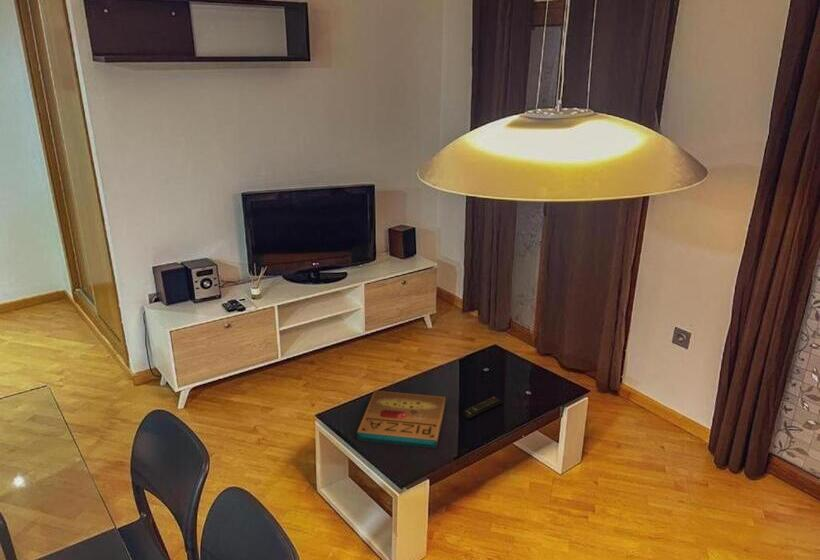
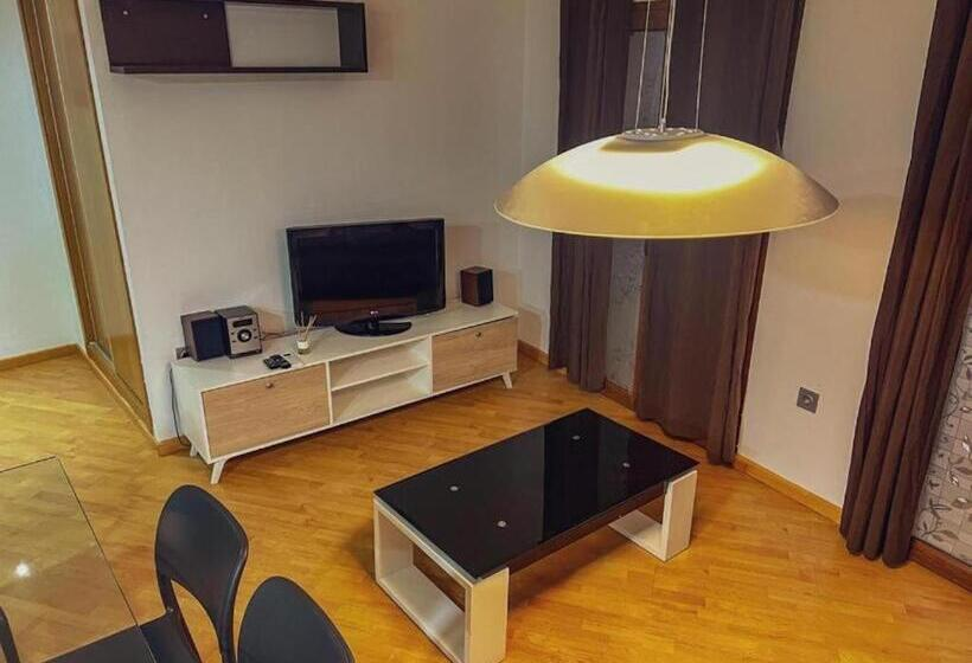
- remote control (482, 407)
- pizza box (403, 417)
